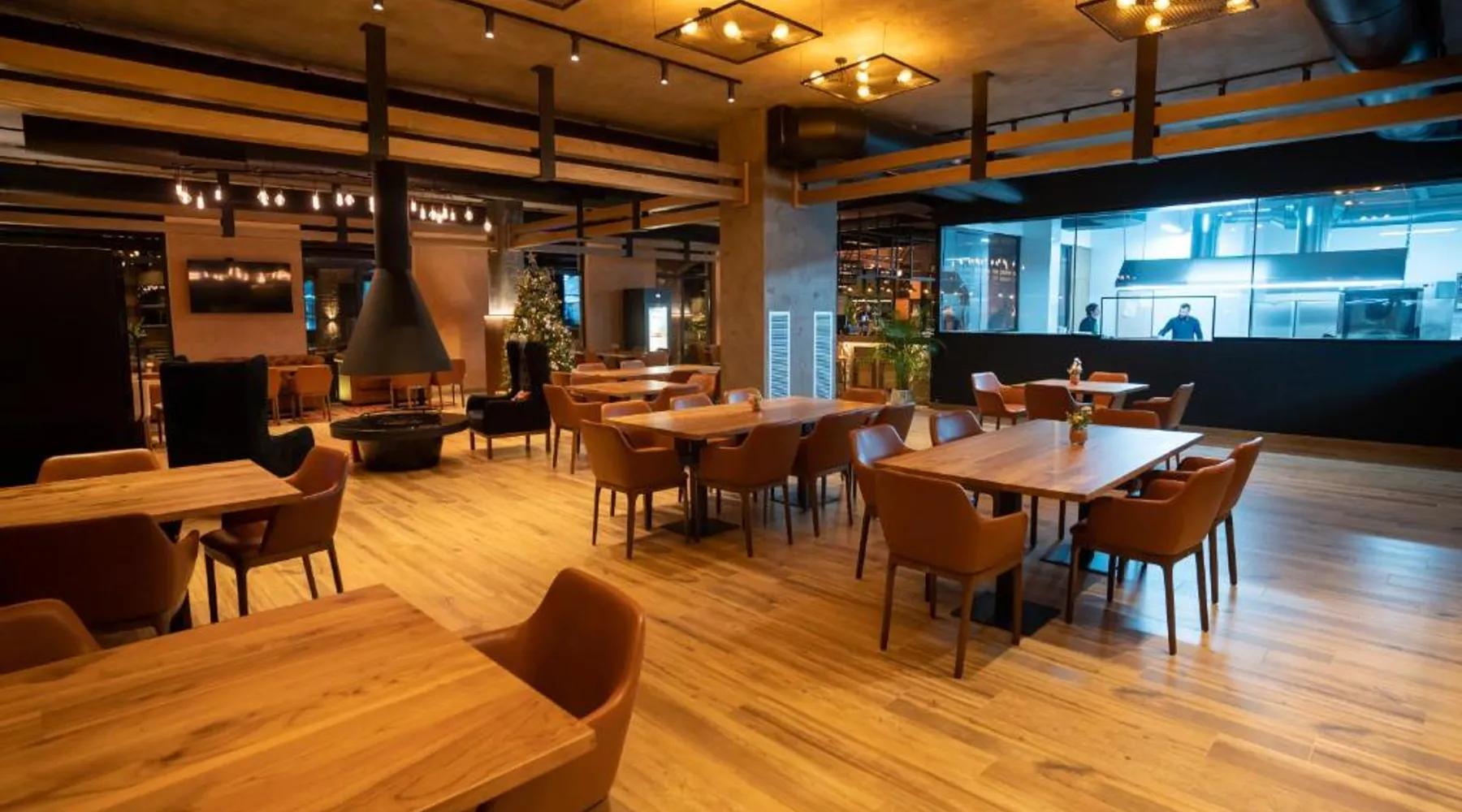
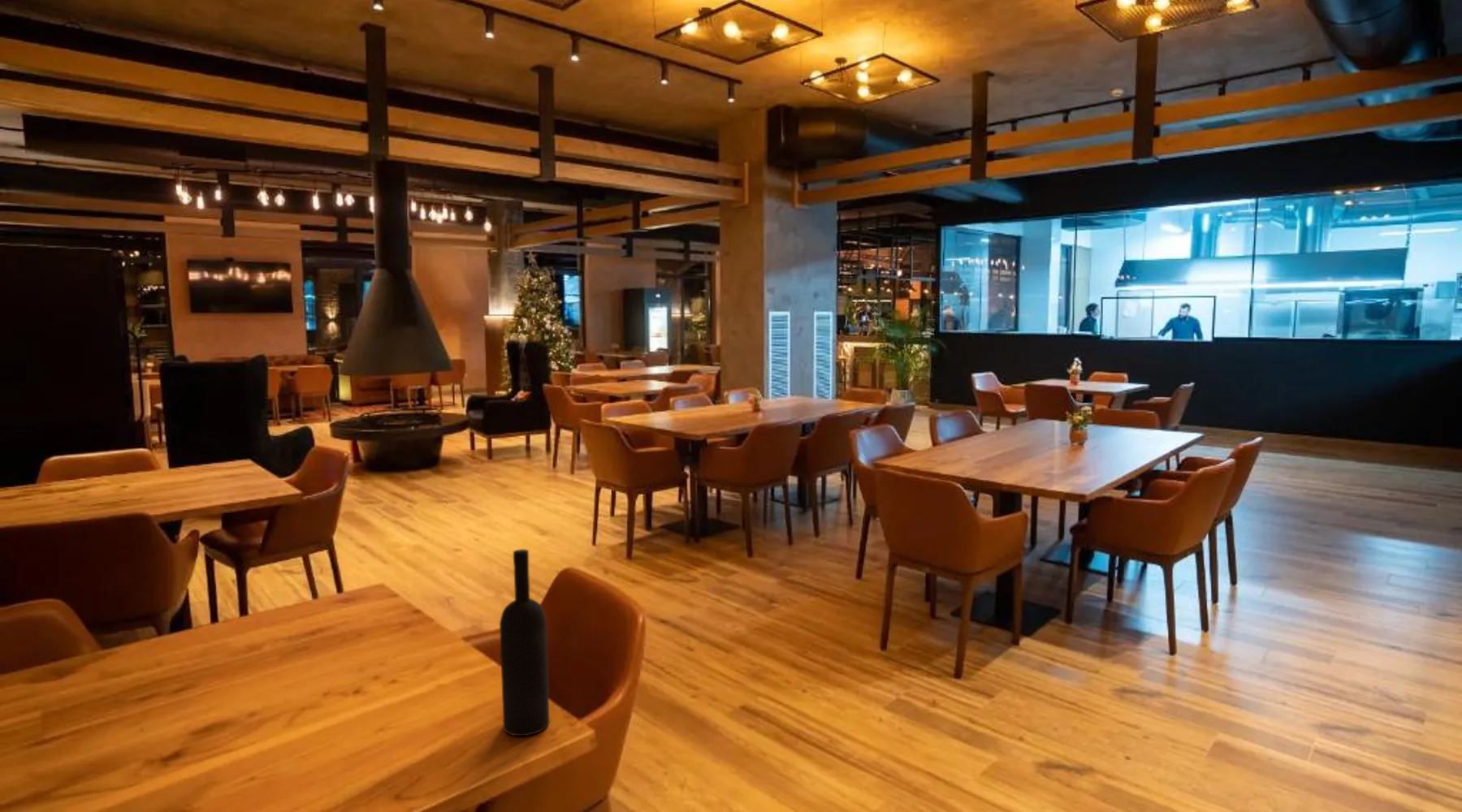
+ wine bottle (523, 638)
